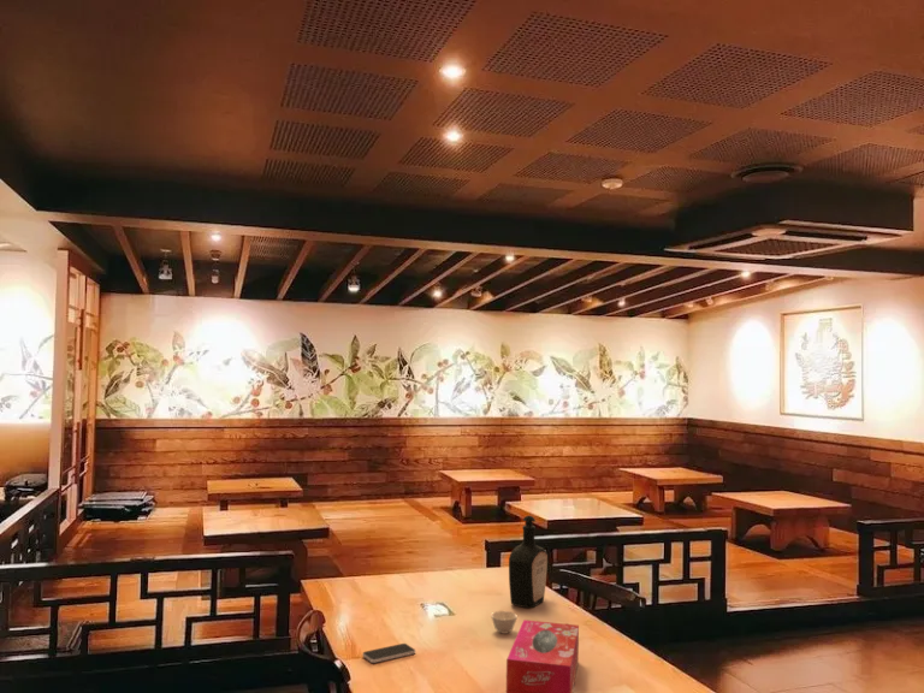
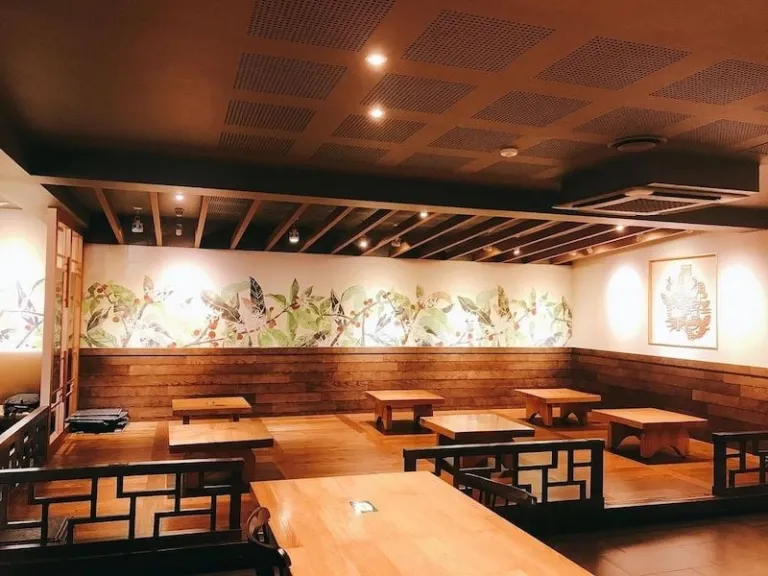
- tissue box (544, 661)
- teacup (502, 622)
- smartphone (389, 652)
- bottle (528, 558)
